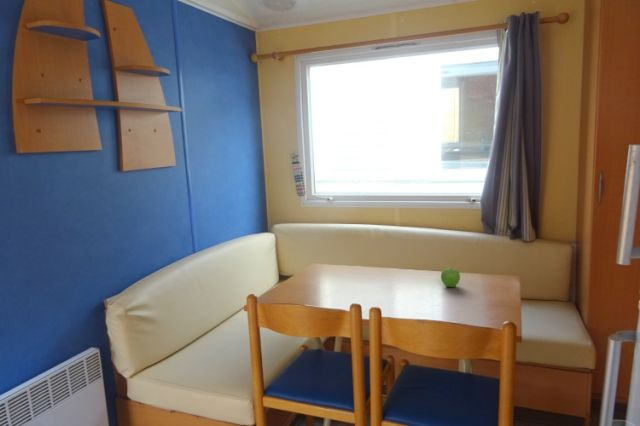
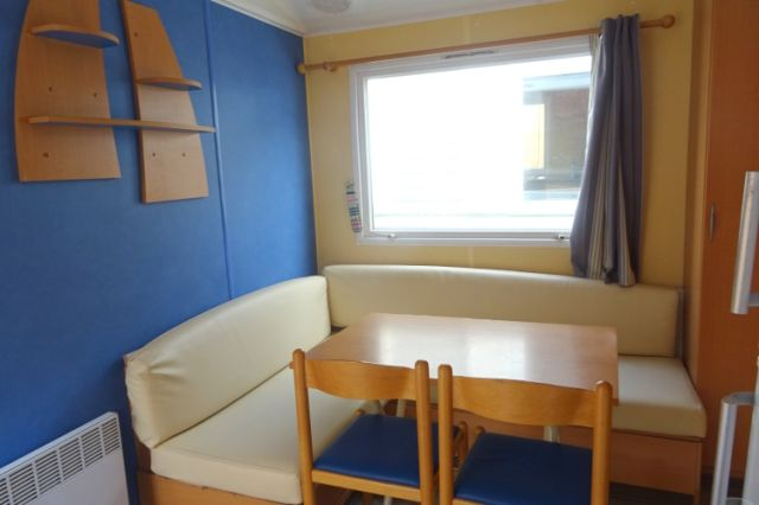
- fruit (450, 277)
